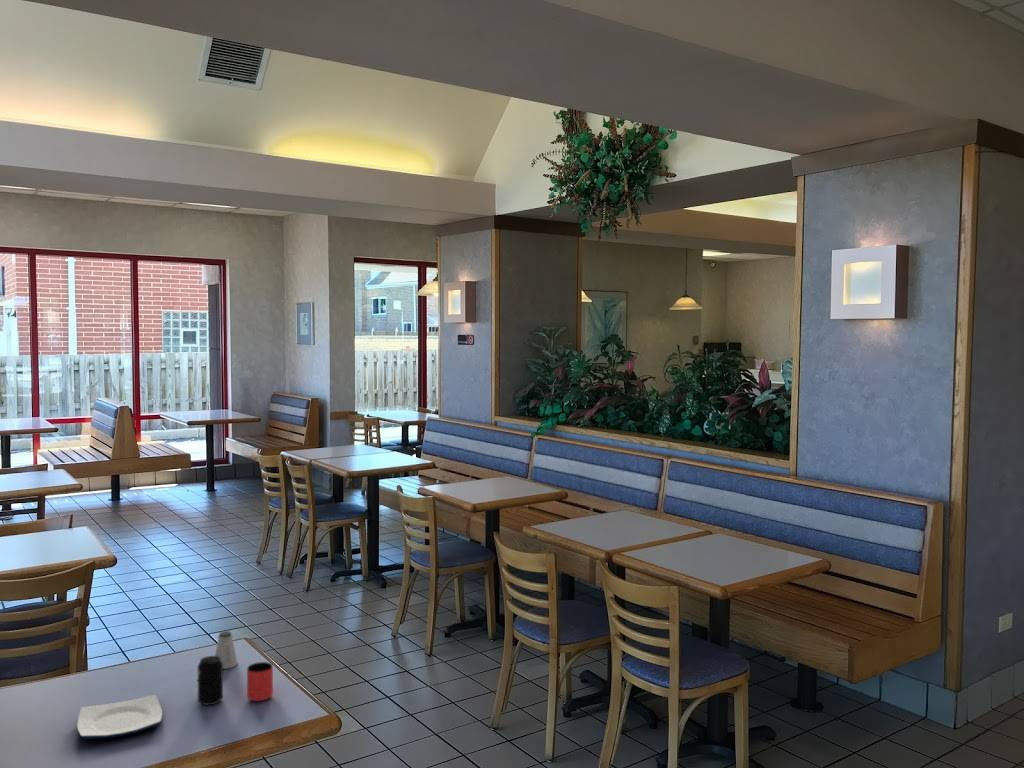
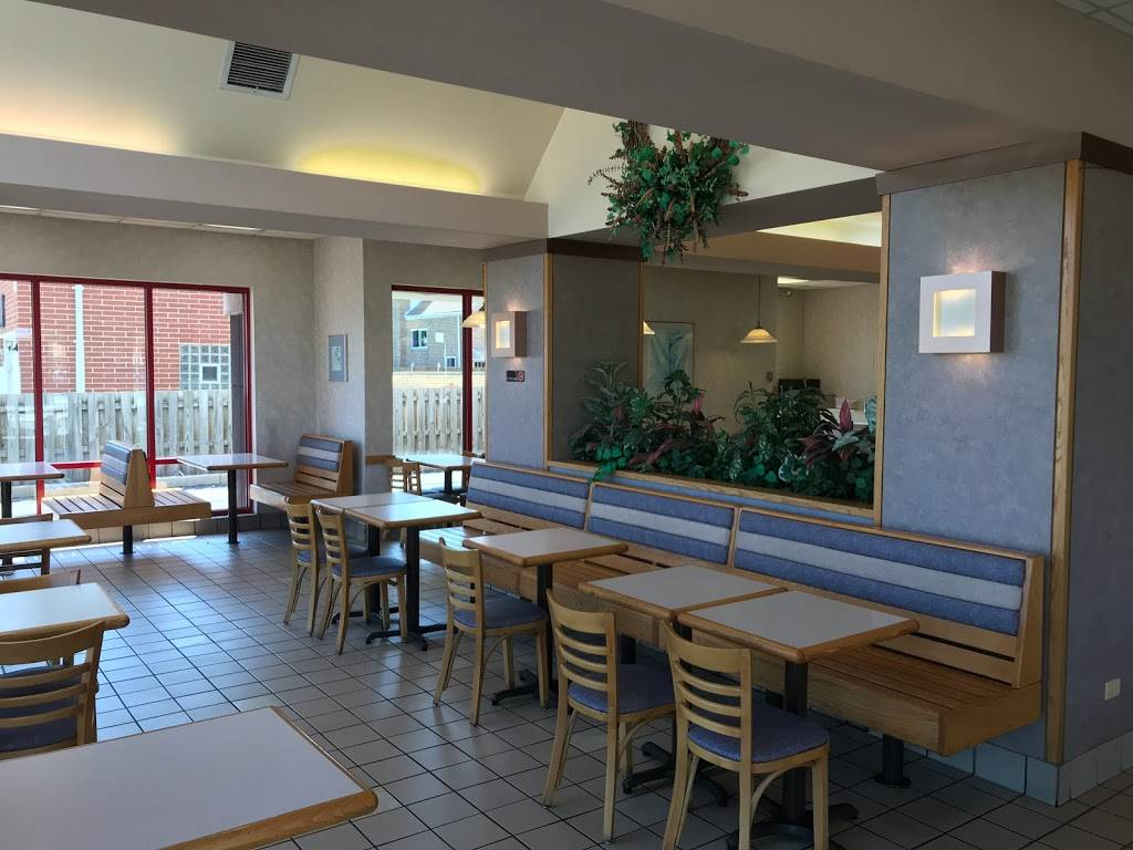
- saltshaker (225, 648)
- cup (262, 680)
- beverage can (210, 680)
- plate (120, 719)
